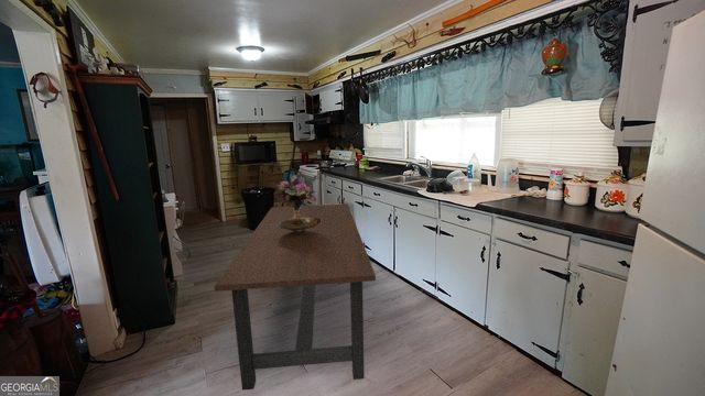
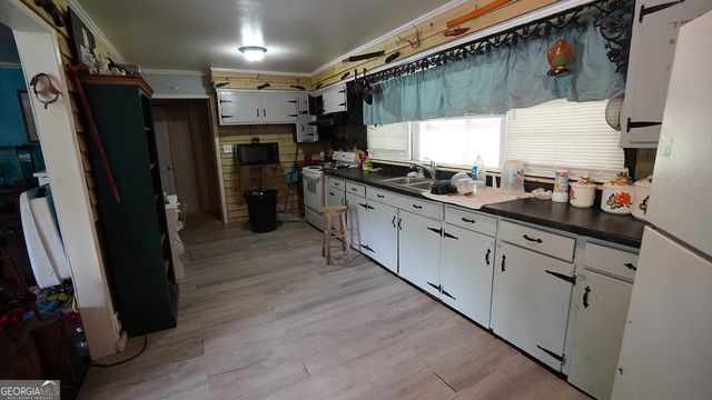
- bouquet (297, 205)
- dining table (307, 268)
